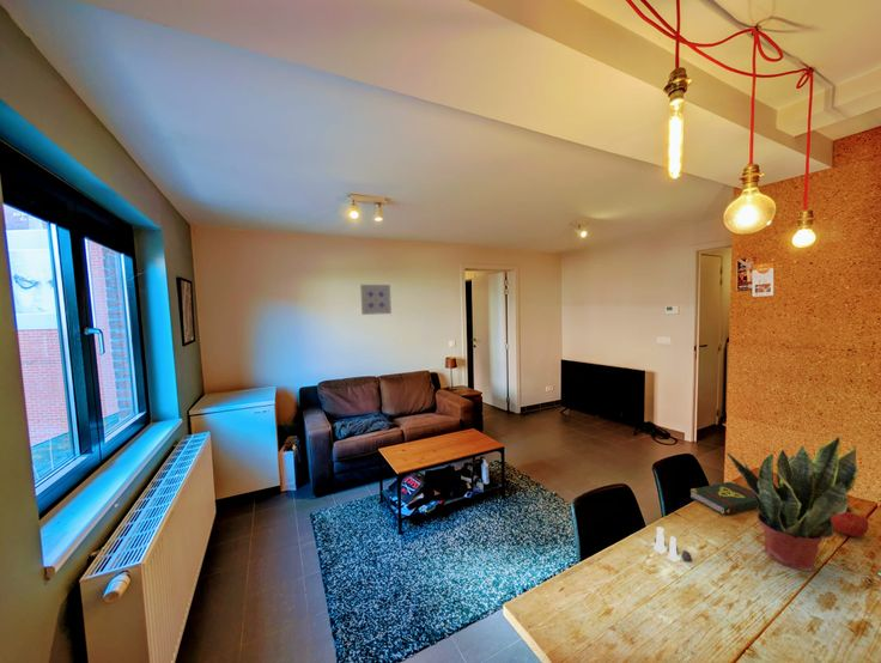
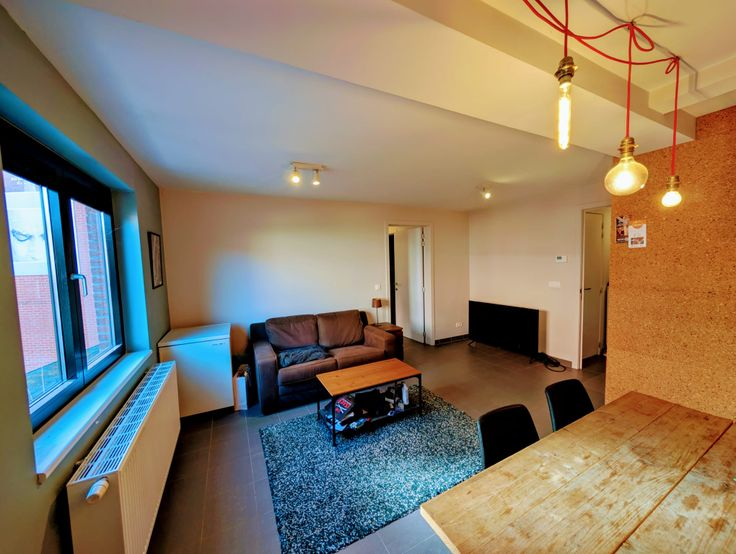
- potted plant (794, 489)
- apple (846, 518)
- book (728, 497)
- salt and pepper shaker set (670, 540)
- wall art (376, 299)
